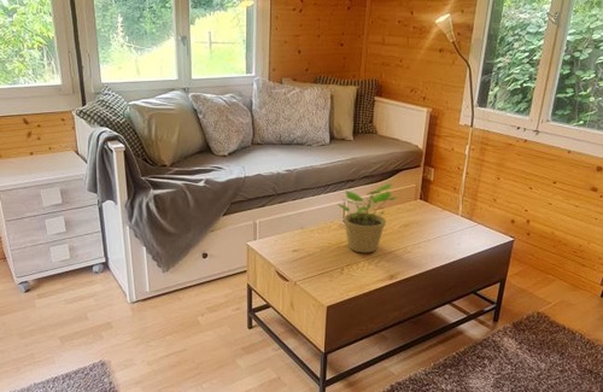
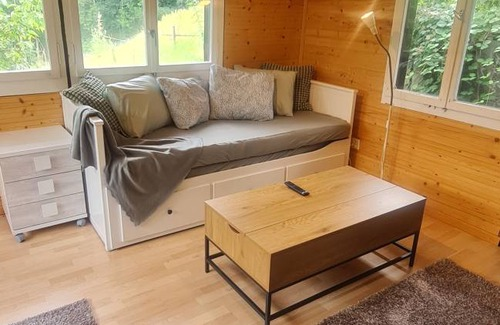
- potted plant (362, 213)
